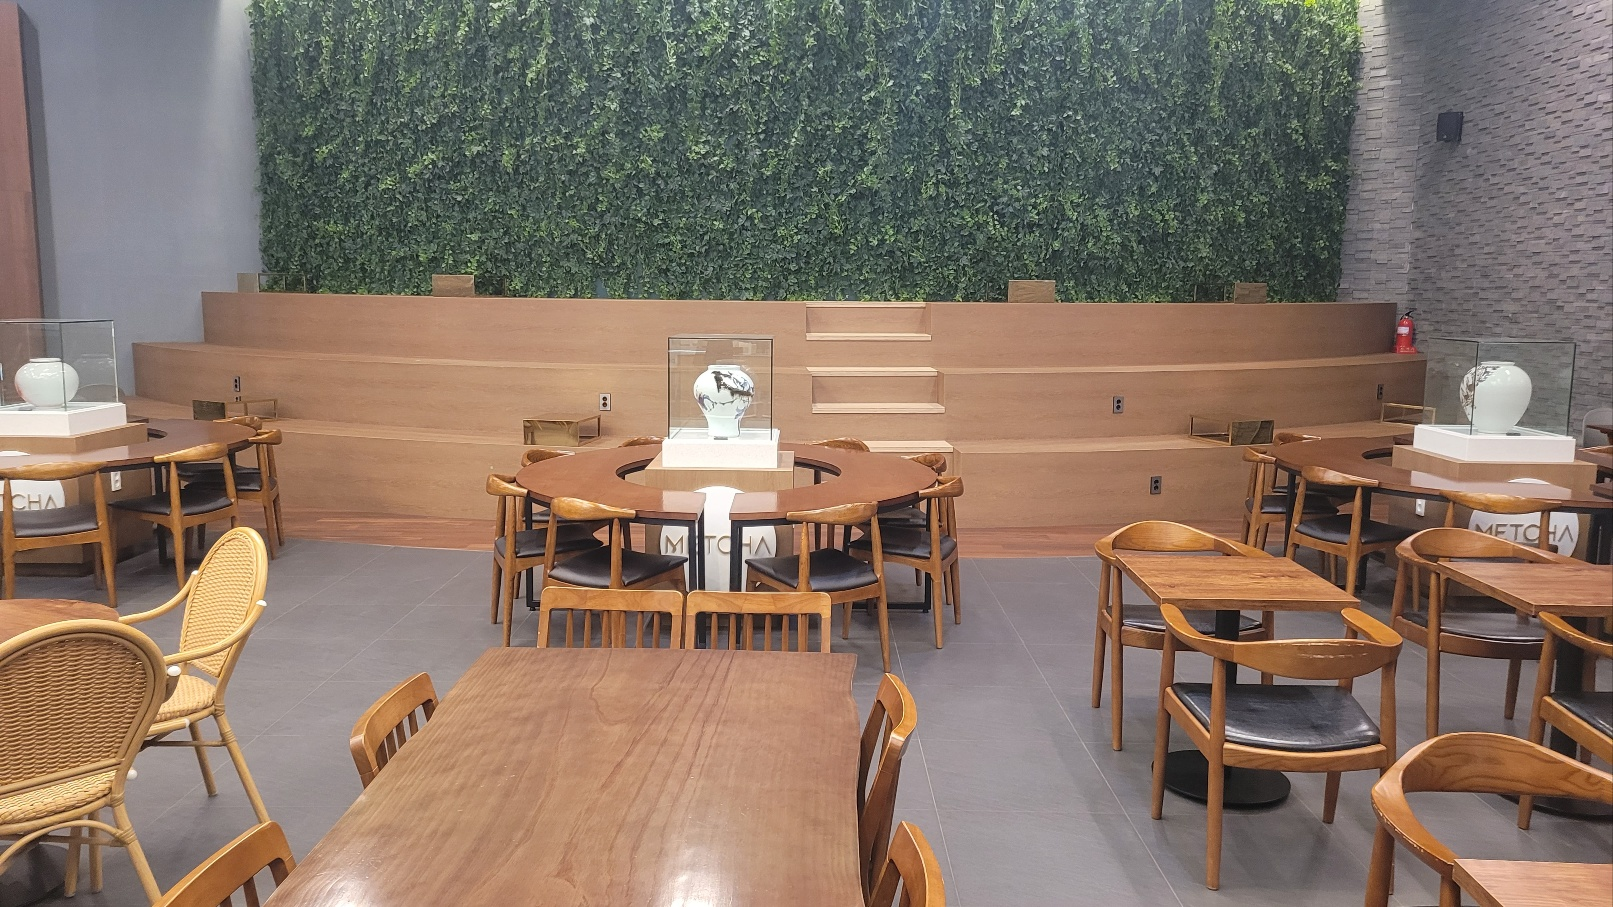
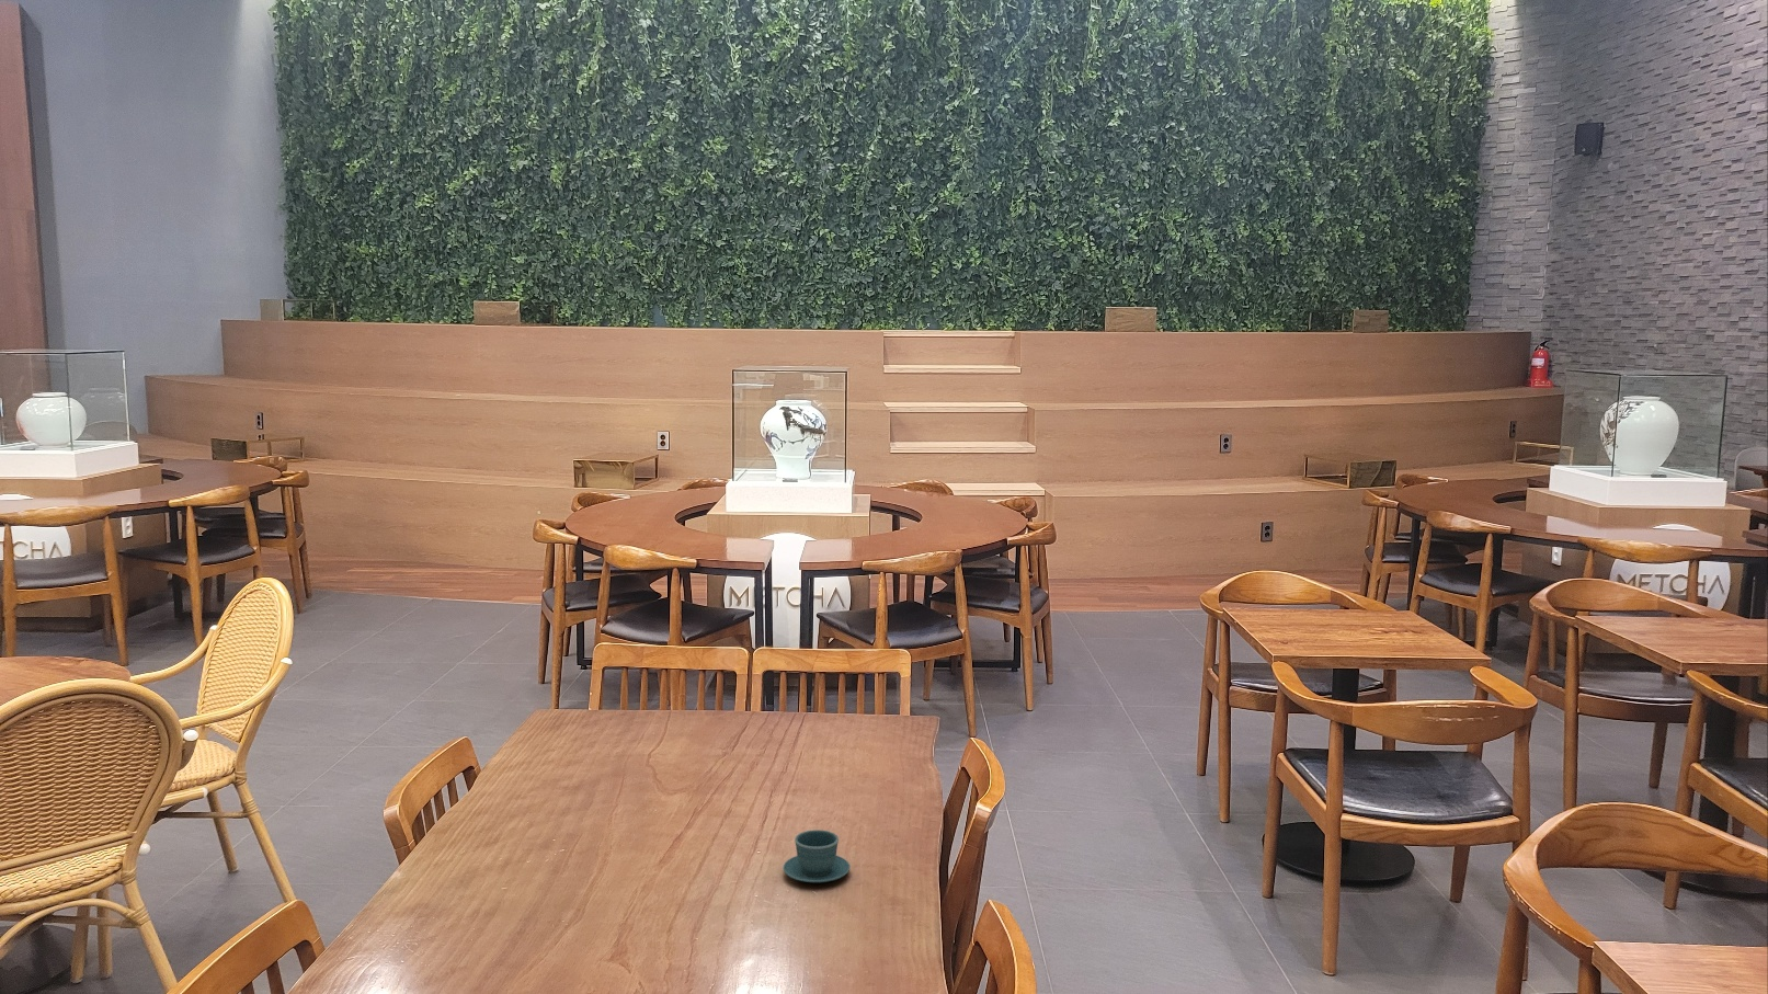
+ teacup (816, 854)
